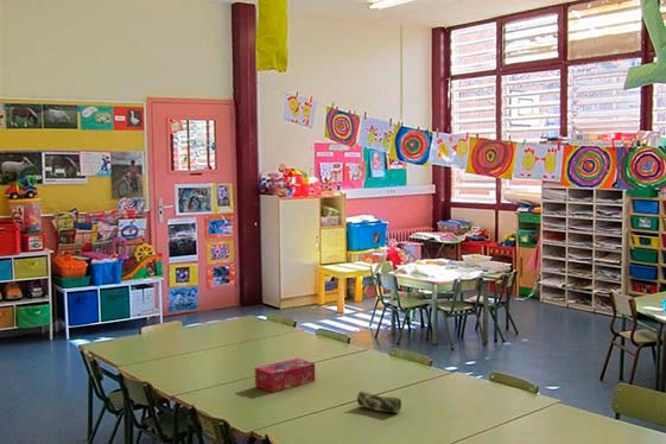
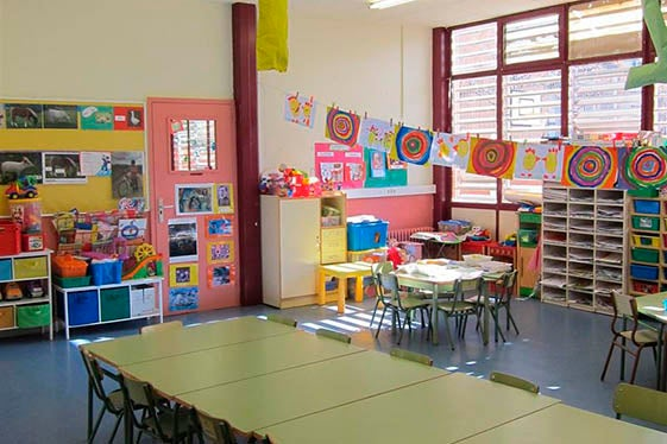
- tissue box (285, 374)
- pencil case (378, 401)
